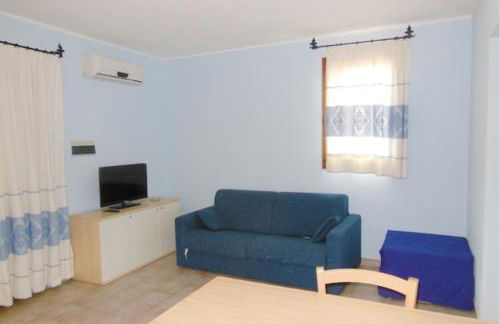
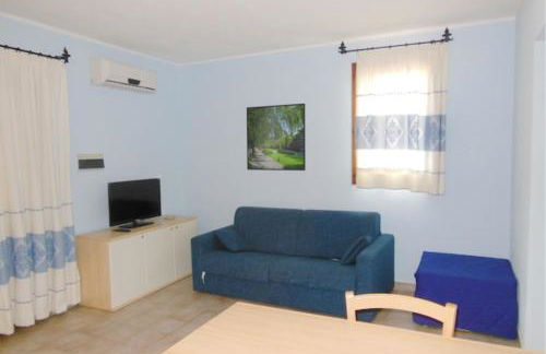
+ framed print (274, 138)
